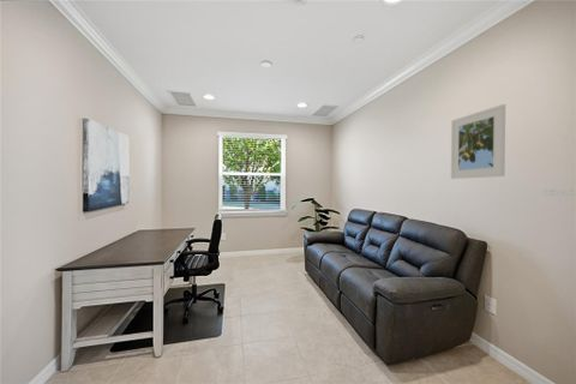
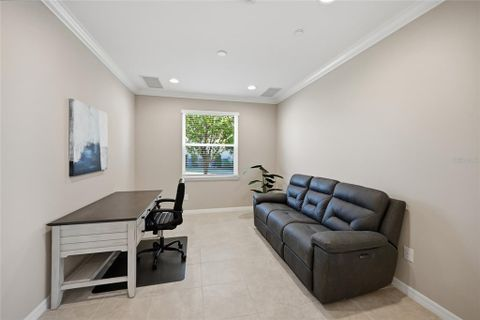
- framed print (475, 145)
